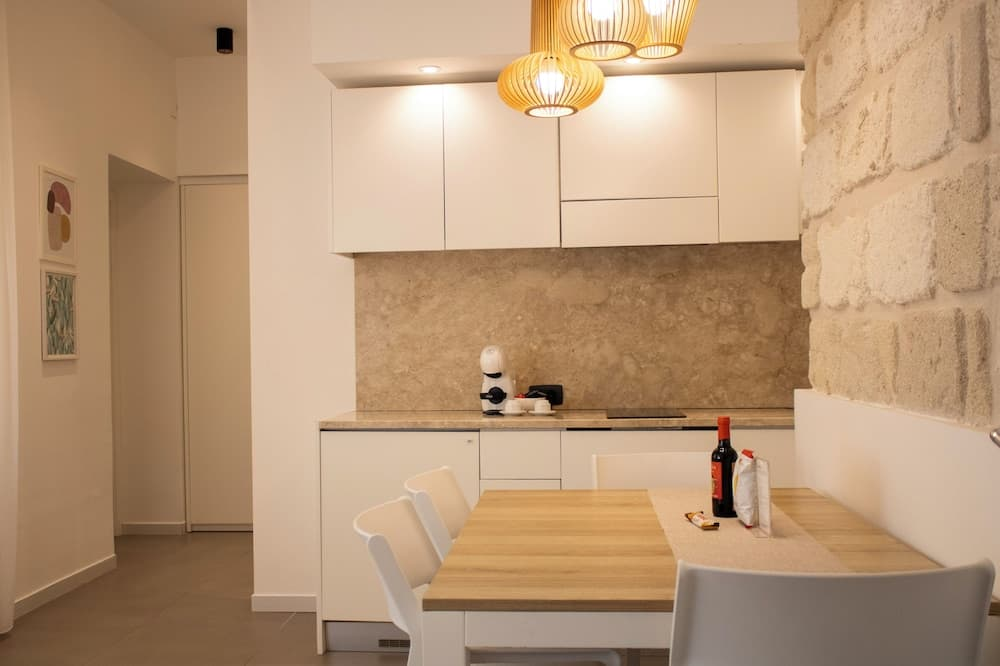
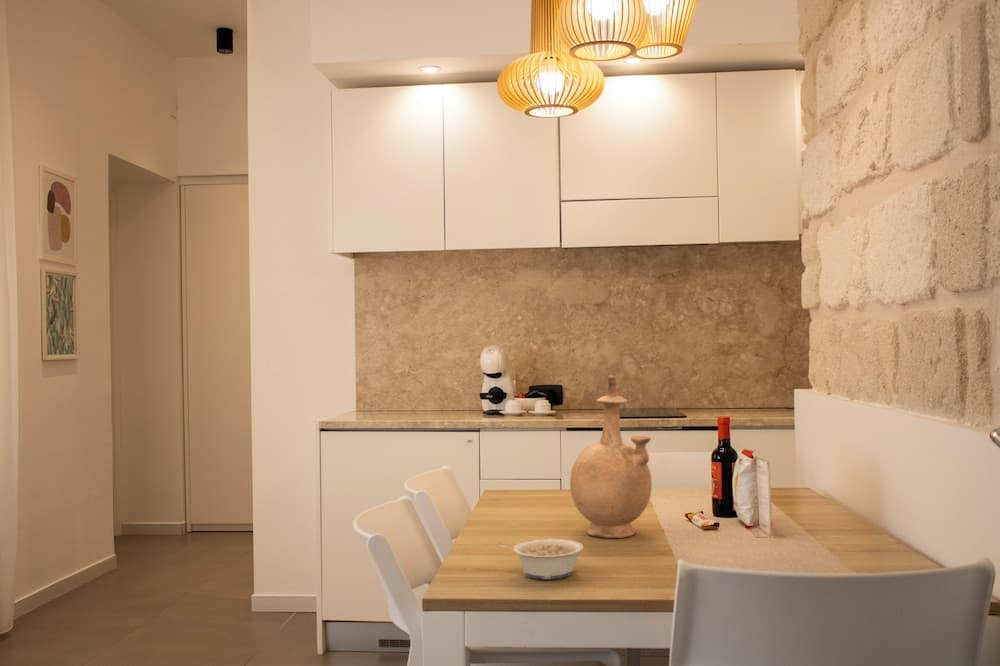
+ vase (611, 454)
+ legume (546, 557)
